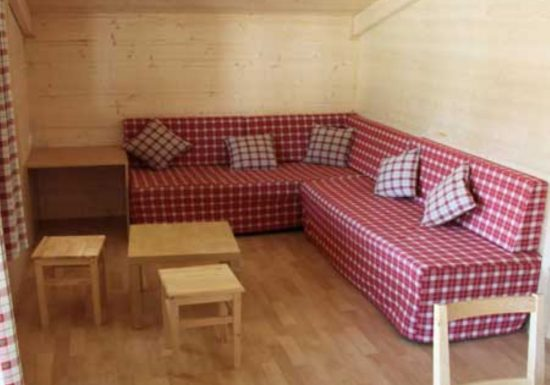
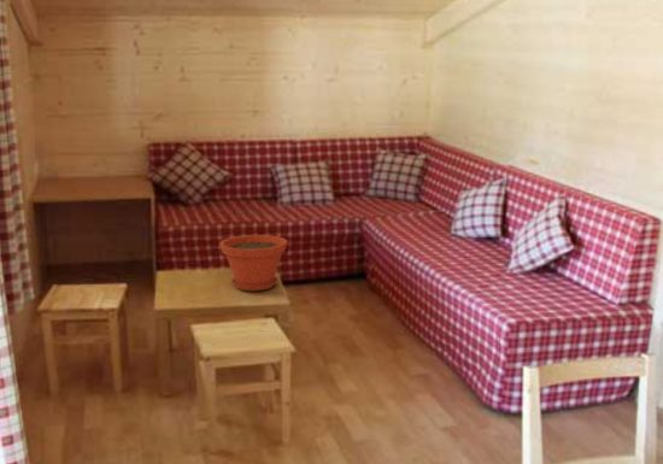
+ plant pot (253, 264)
